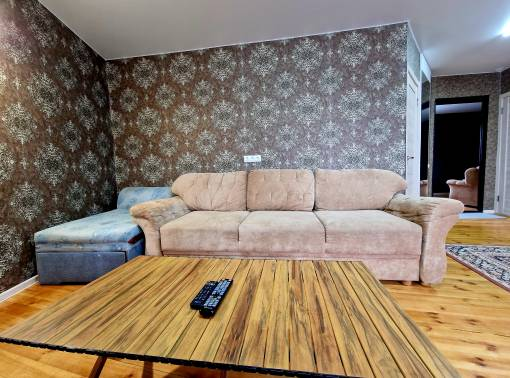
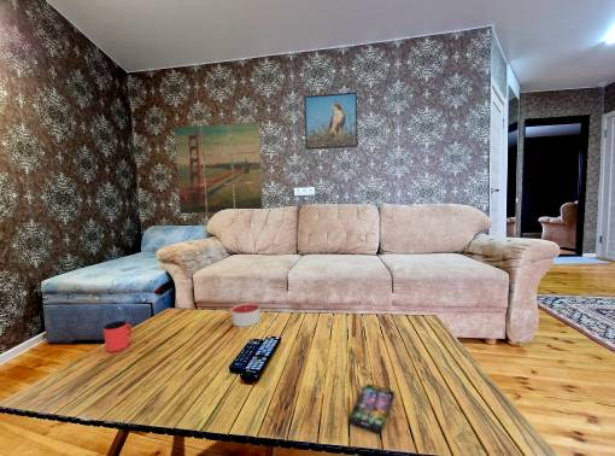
+ smartphone (373, 405)
+ wall art (218, 169)
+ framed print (330, 121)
+ cup (119, 334)
+ candle (246, 314)
